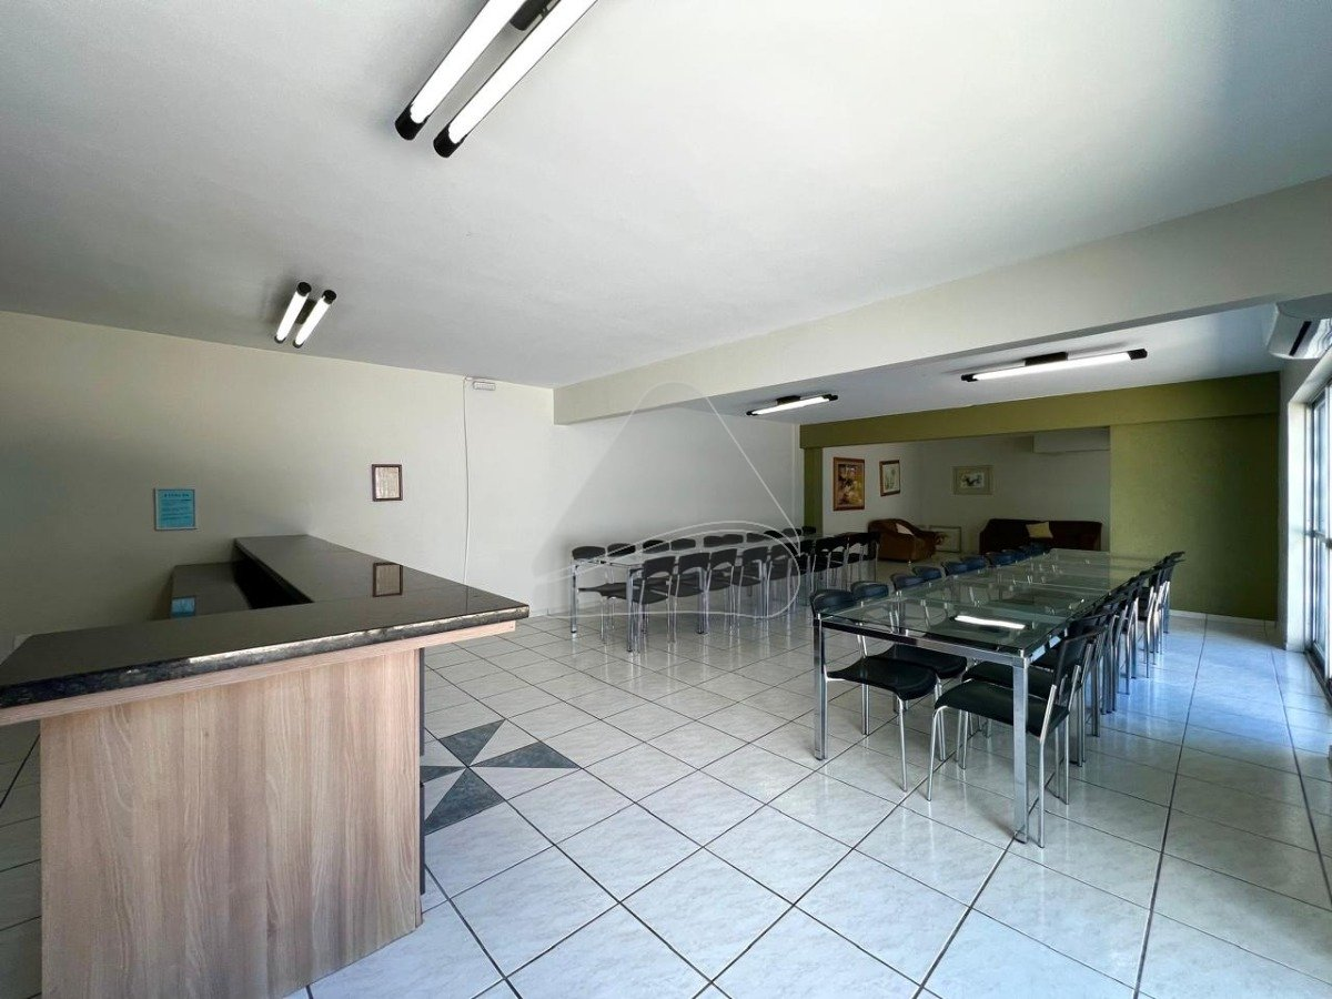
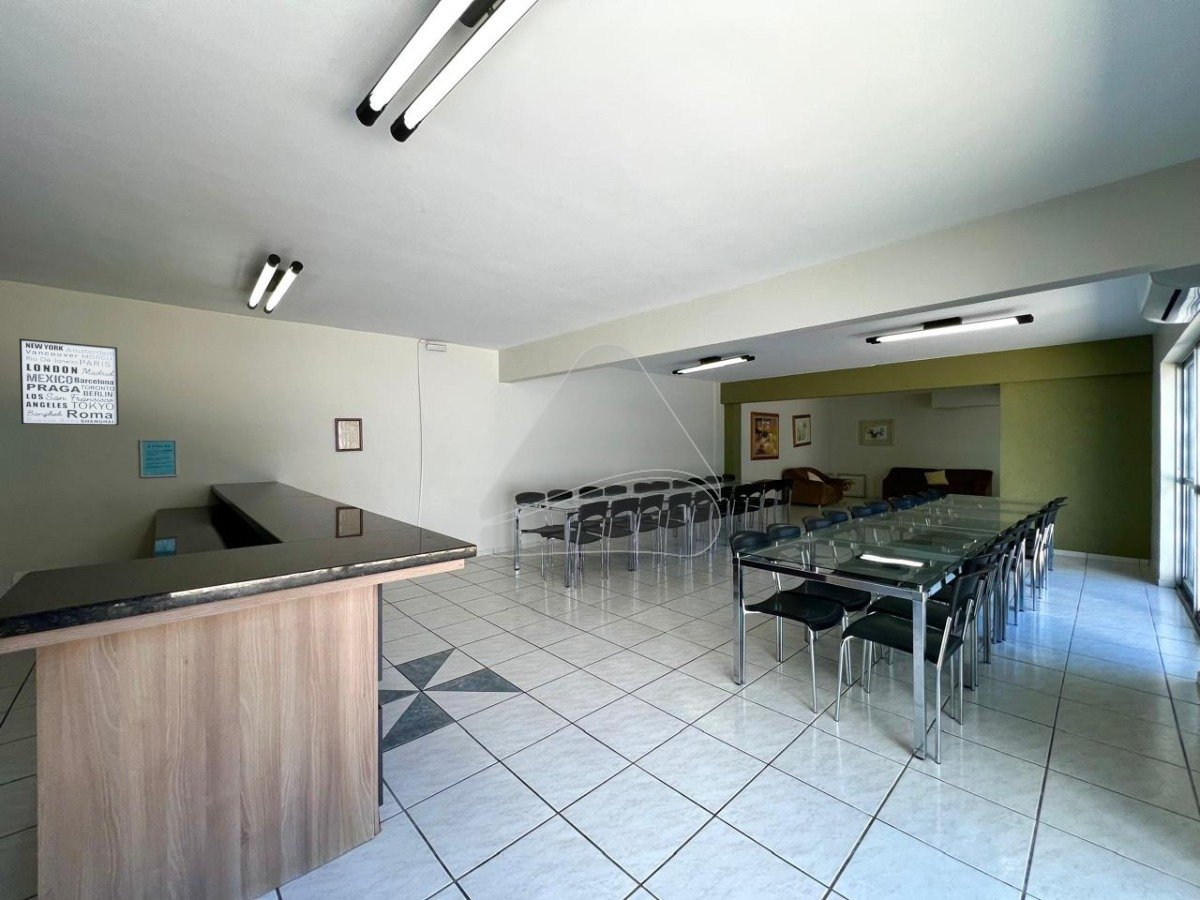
+ wall art (71, 384)
